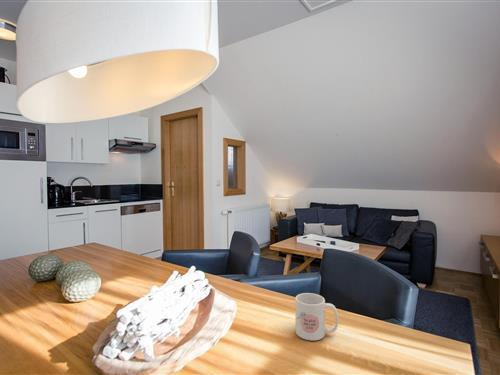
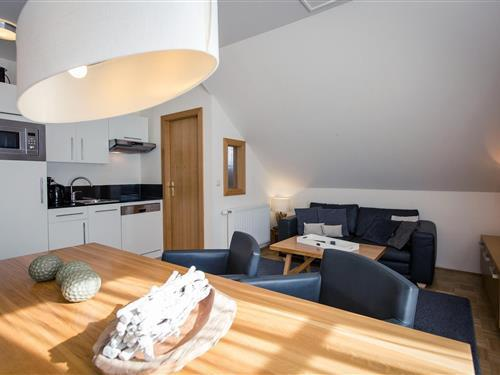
- mug (316, 316)
